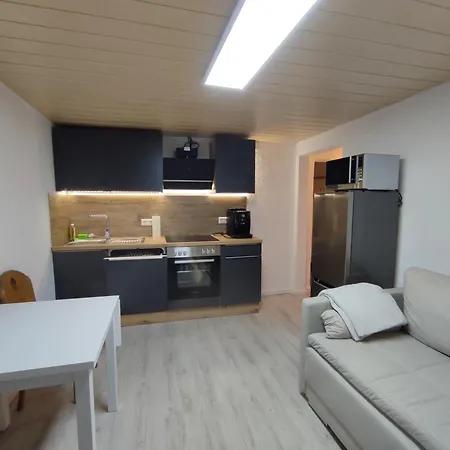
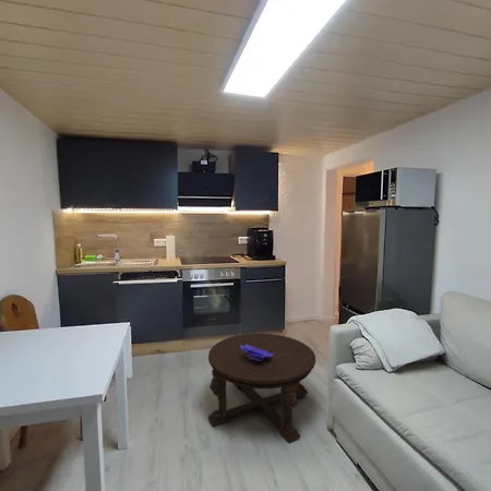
+ decorative bowl (258, 351)
+ coffee table (261, 380)
